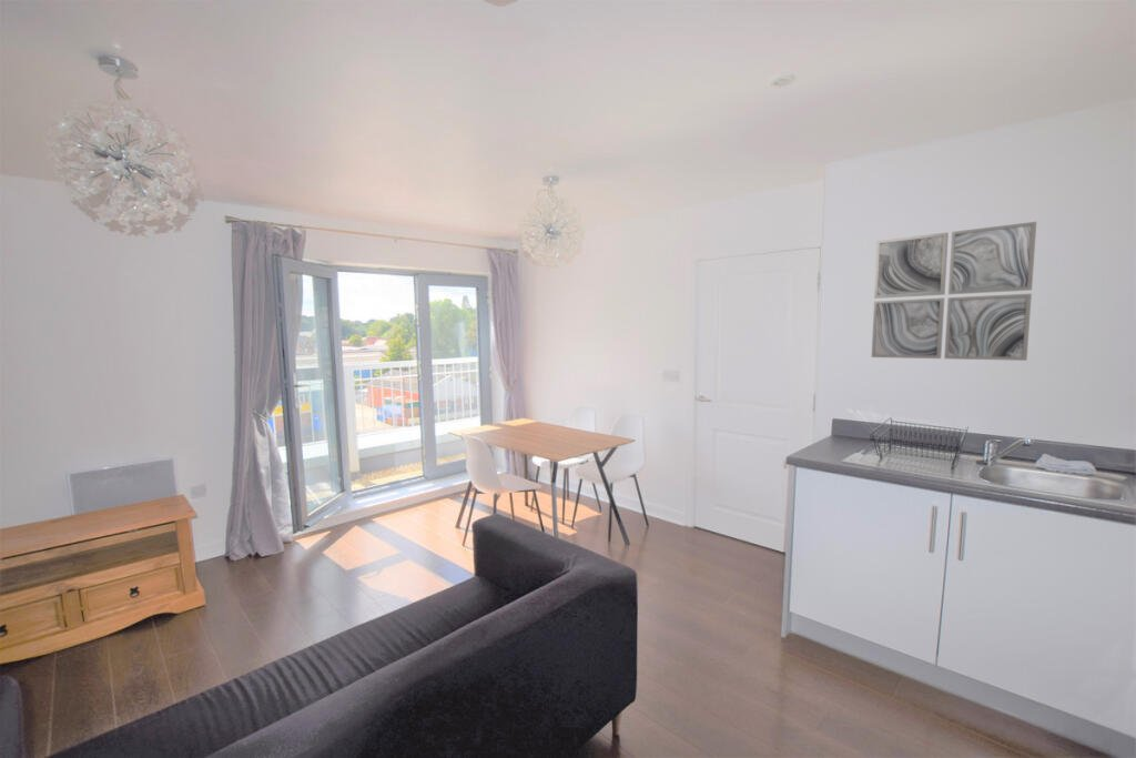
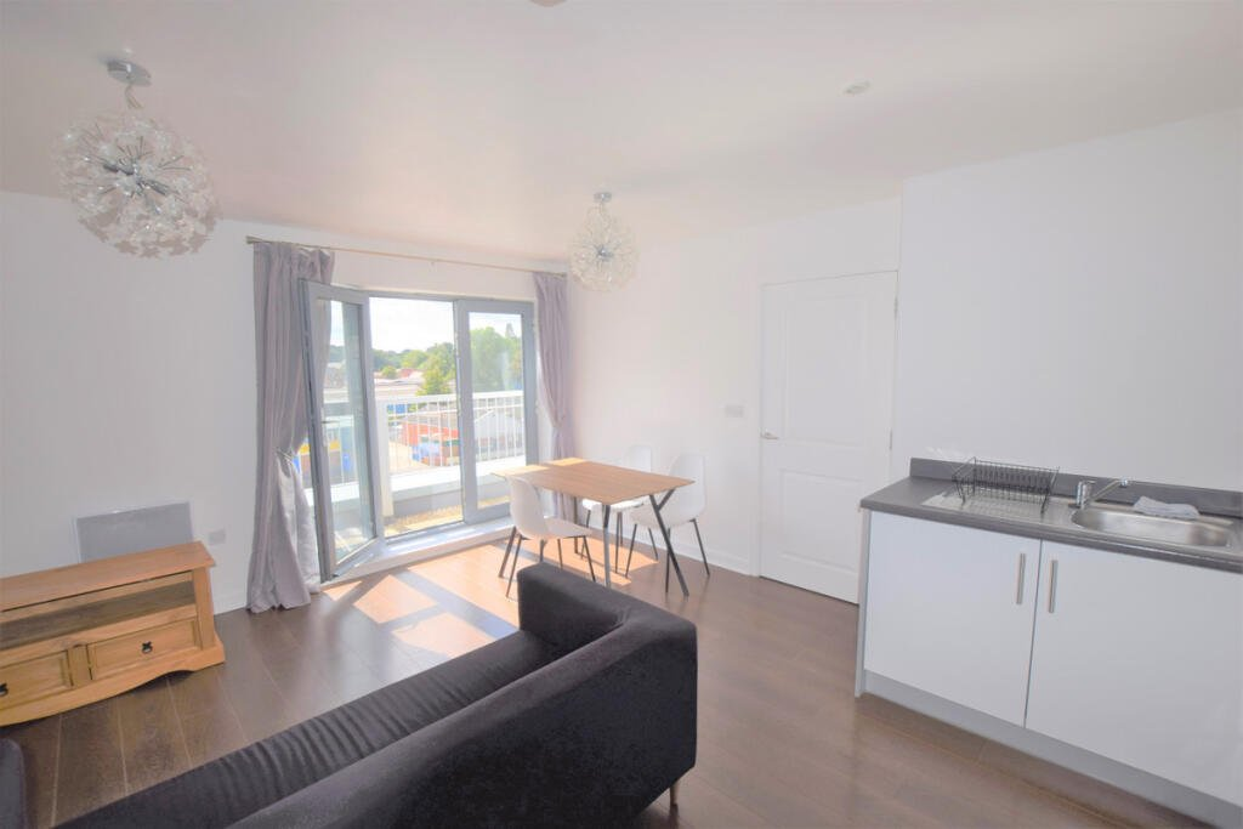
- wall art (944, 294)
